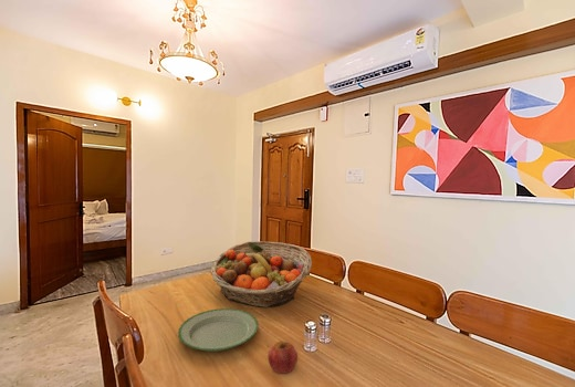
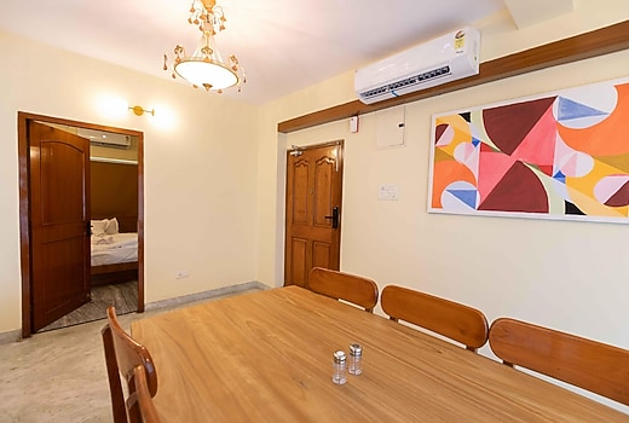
- apple (282, 353)
- plate (219, 330)
- fruit basket (260, 270)
